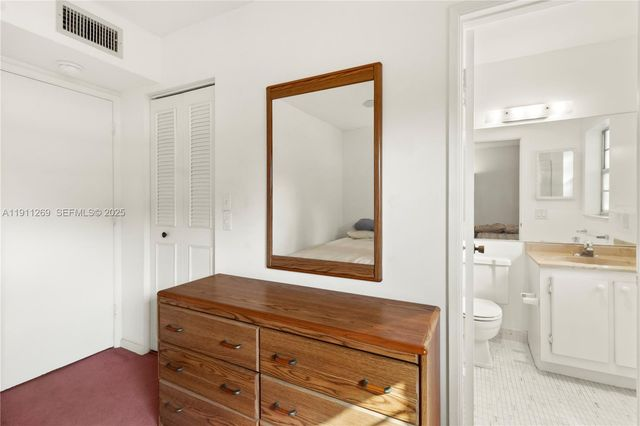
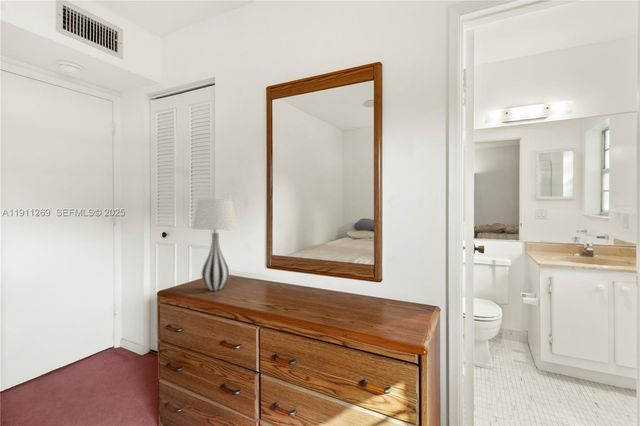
+ table lamp (215, 244)
